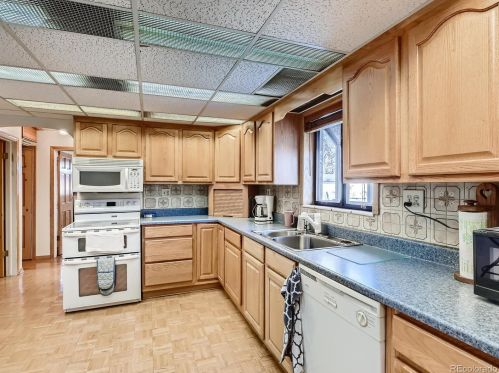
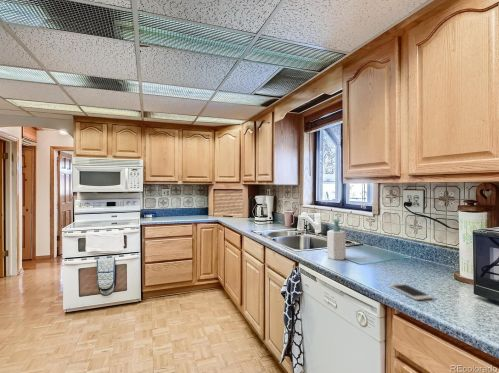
+ smartphone (409, 291)
+ soap bottle (336, 238)
